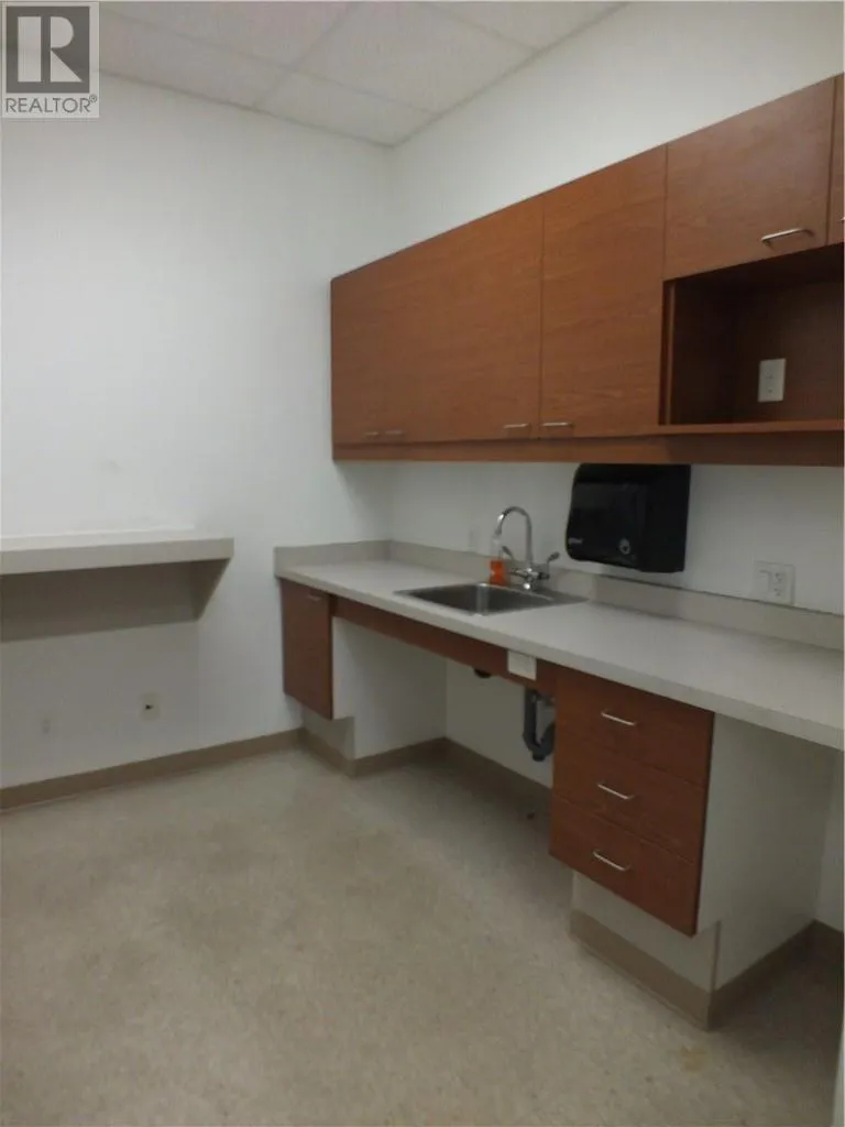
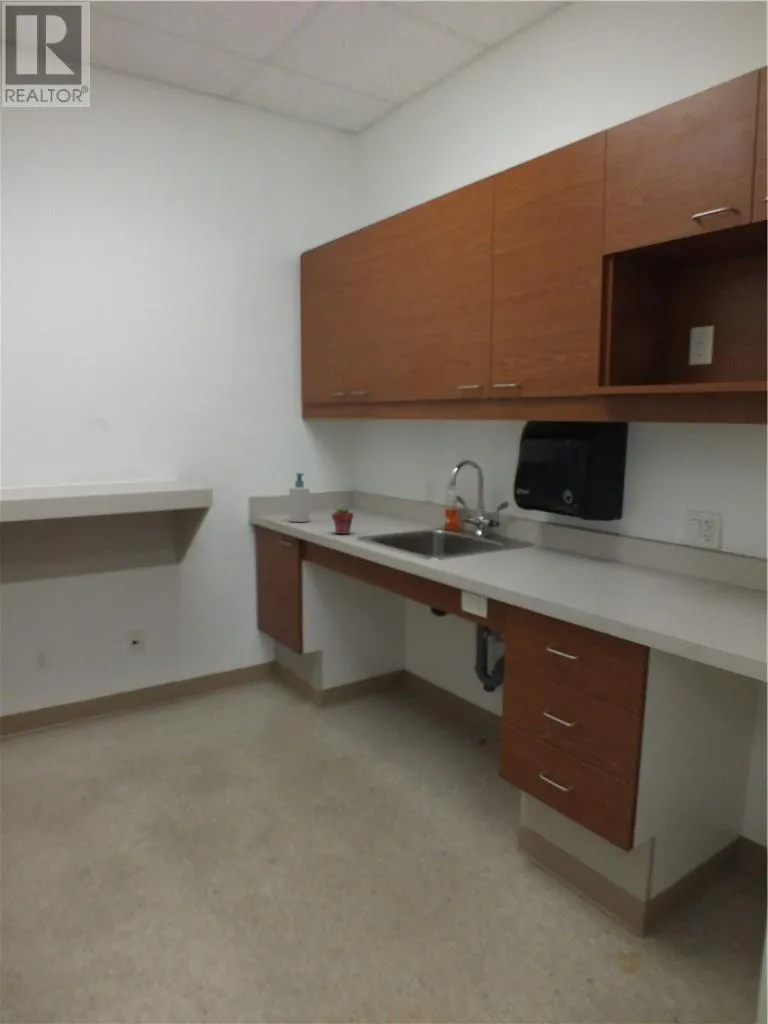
+ soap bottle (299, 497)
+ potted succulent (342, 518)
